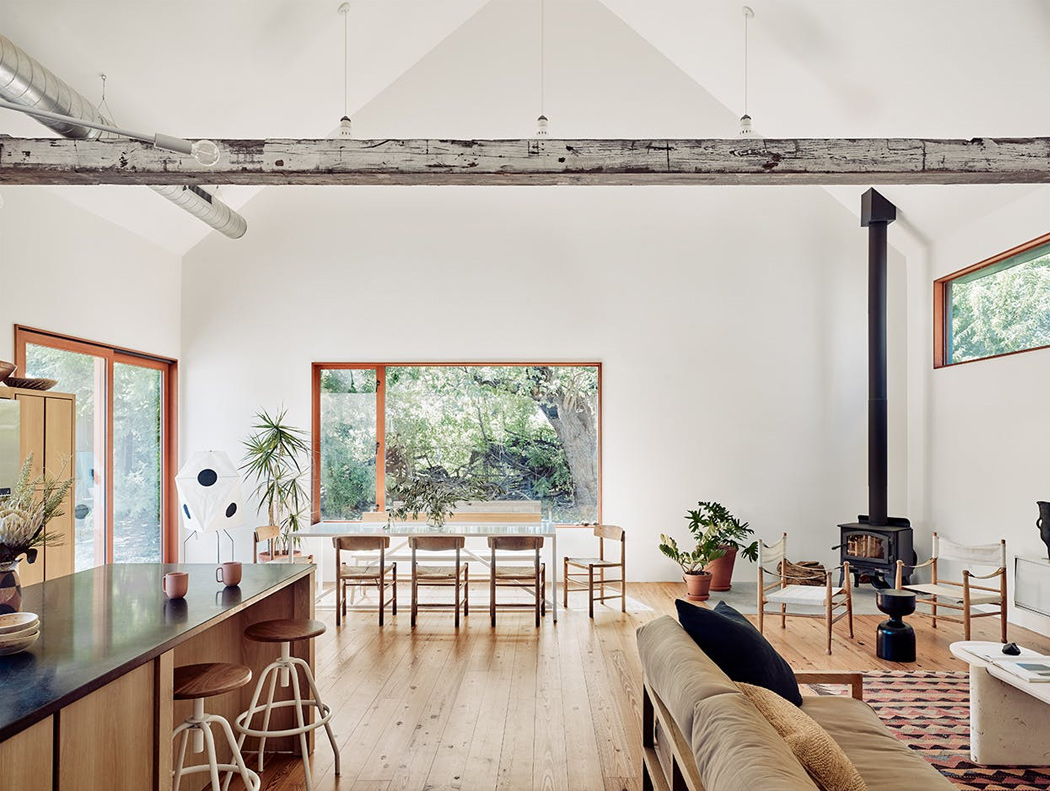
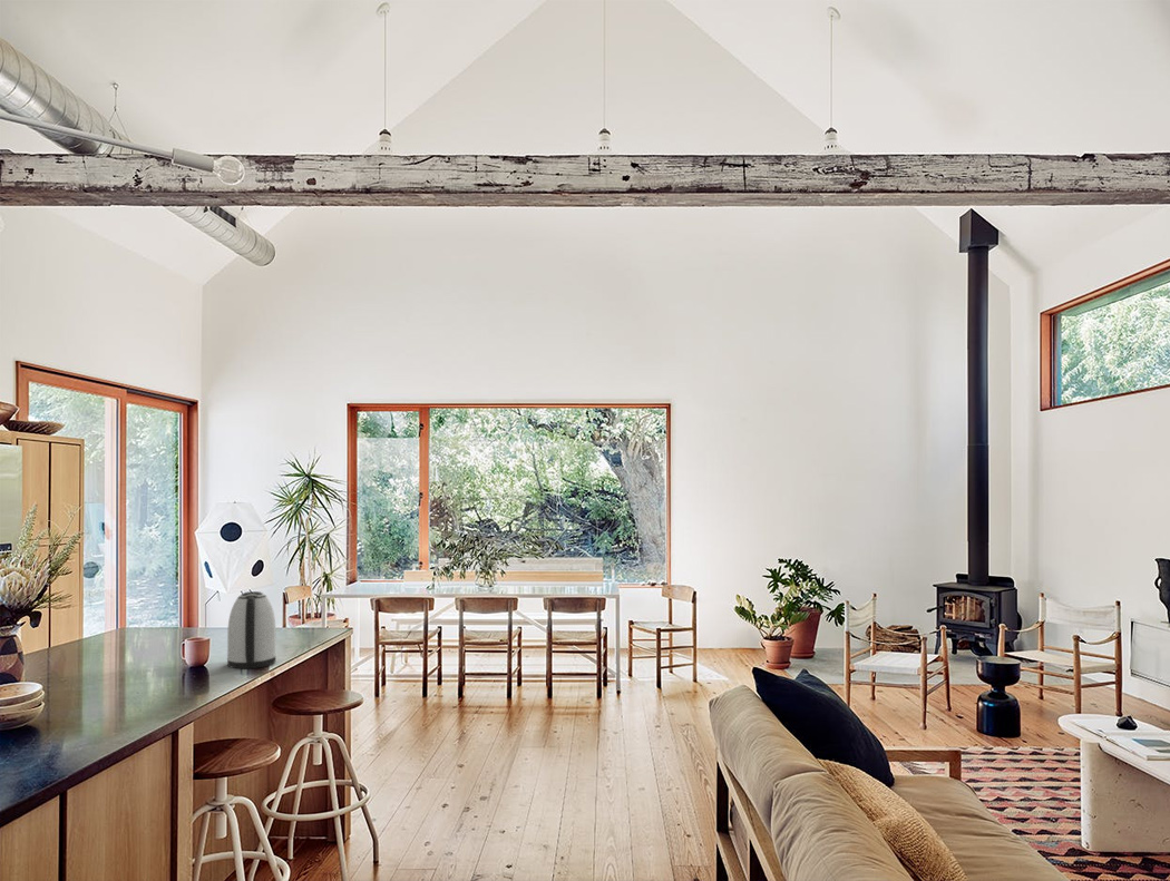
+ kettle (251, 628)
